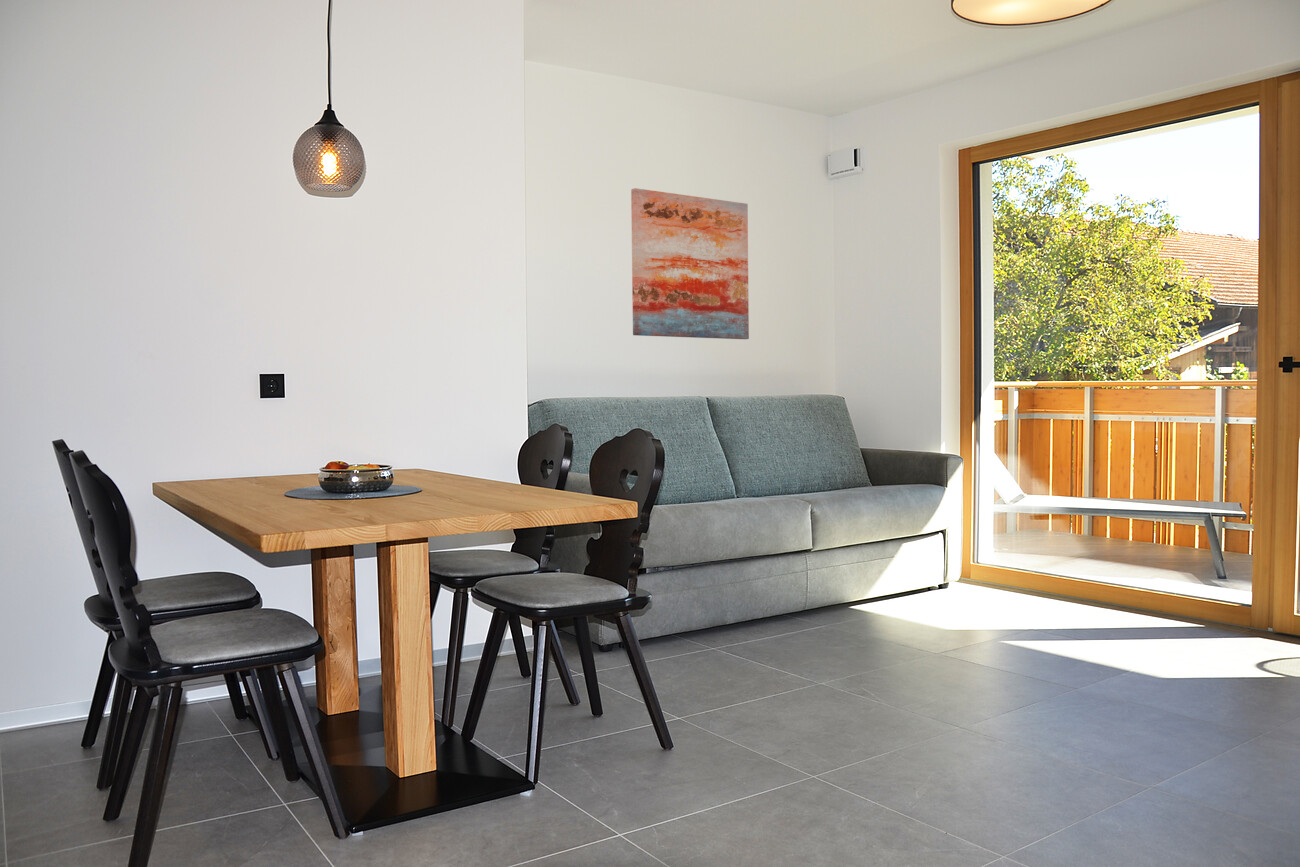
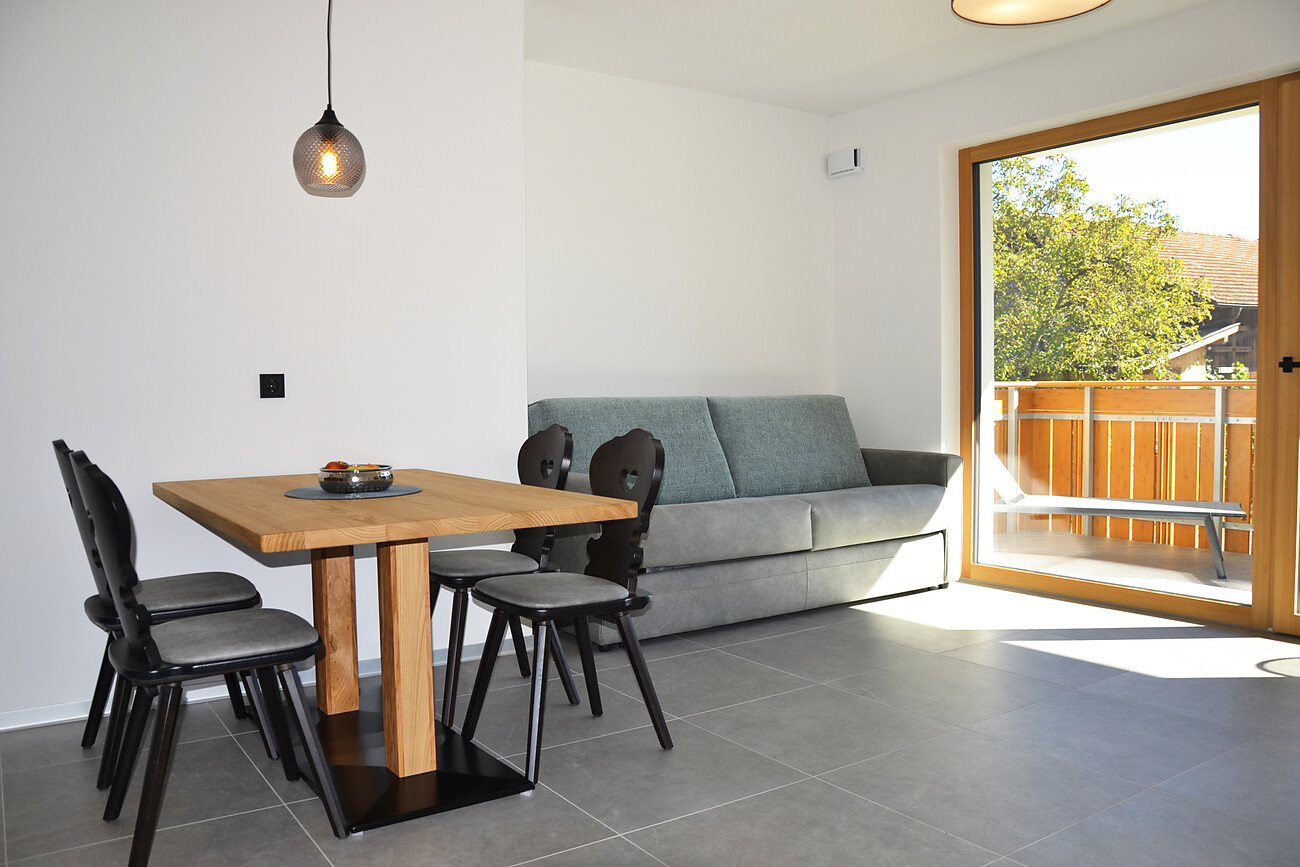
- wall art (692, 267)
